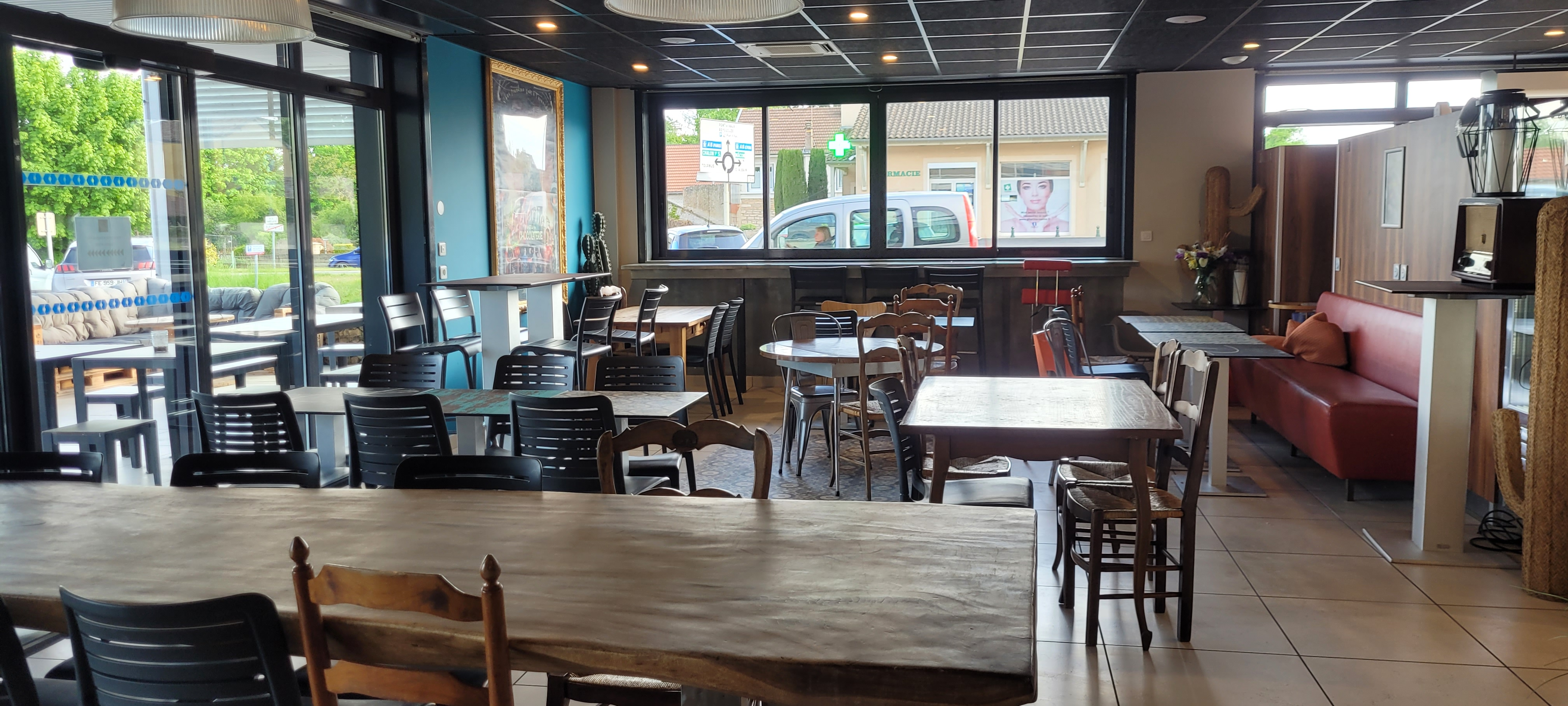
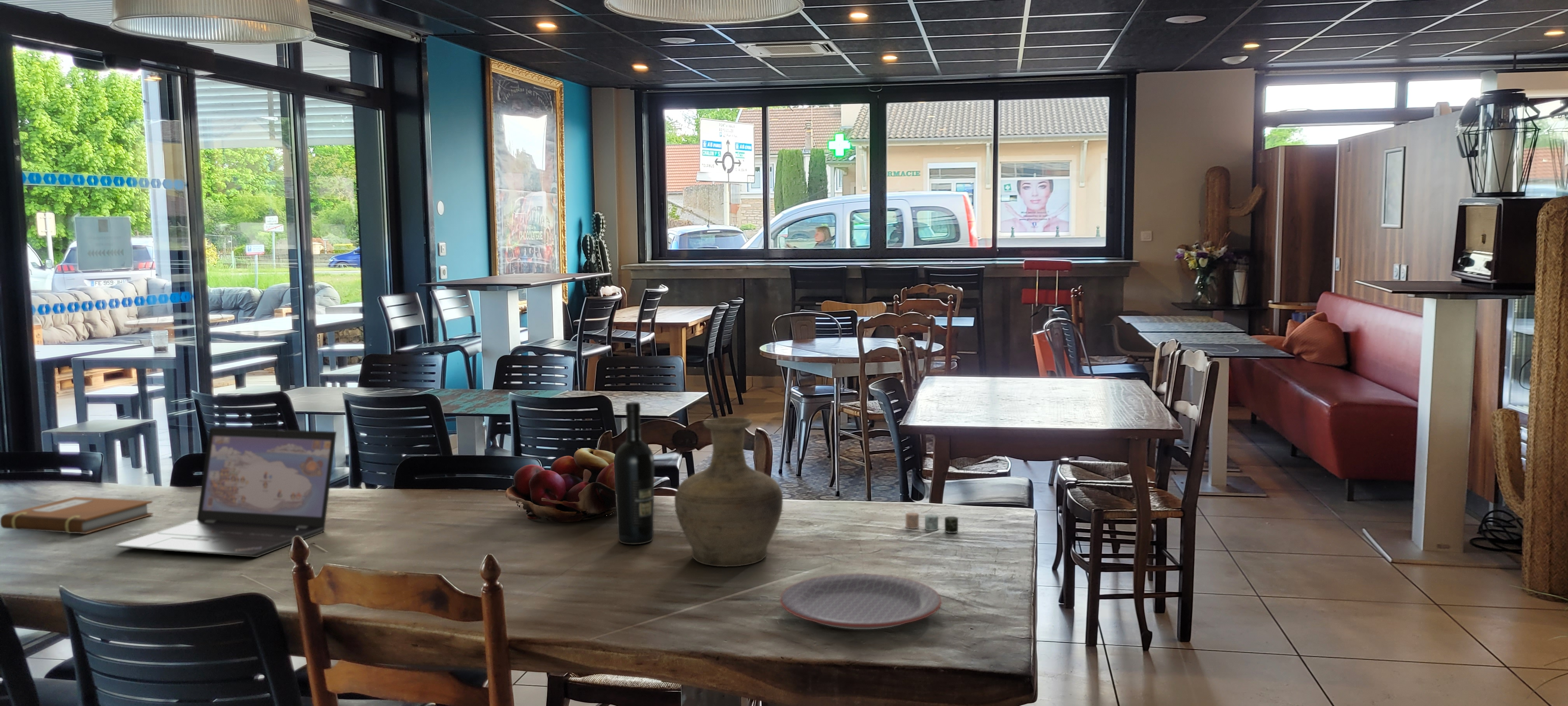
+ candle (931, 523)
+ notebook (76, 515)
+ plate (860, 603)
+ fruit basket (582, 482)
+ laptop (230, 488)
+ wine bottle (634, 472)
+ vase (728, 489)
